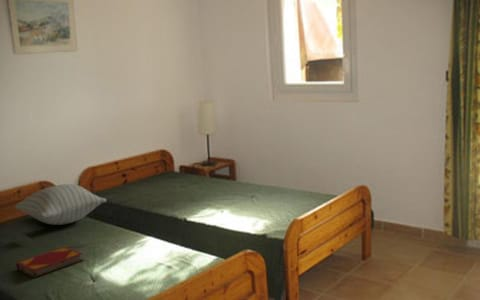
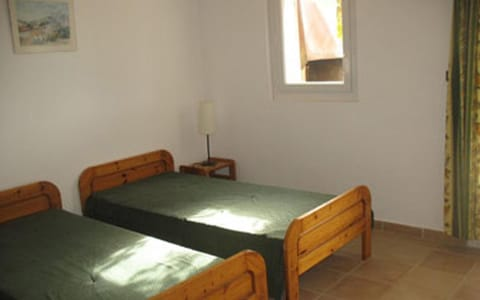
- hardback book (50, 261)
- pillow (60, 203)
